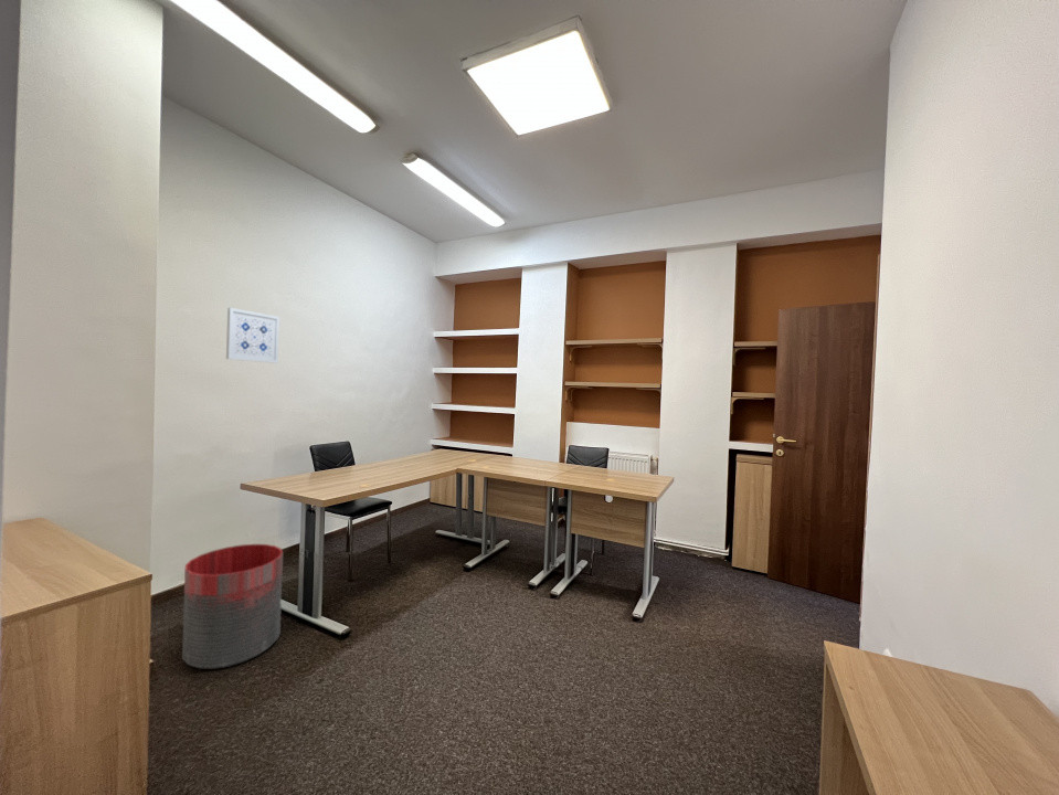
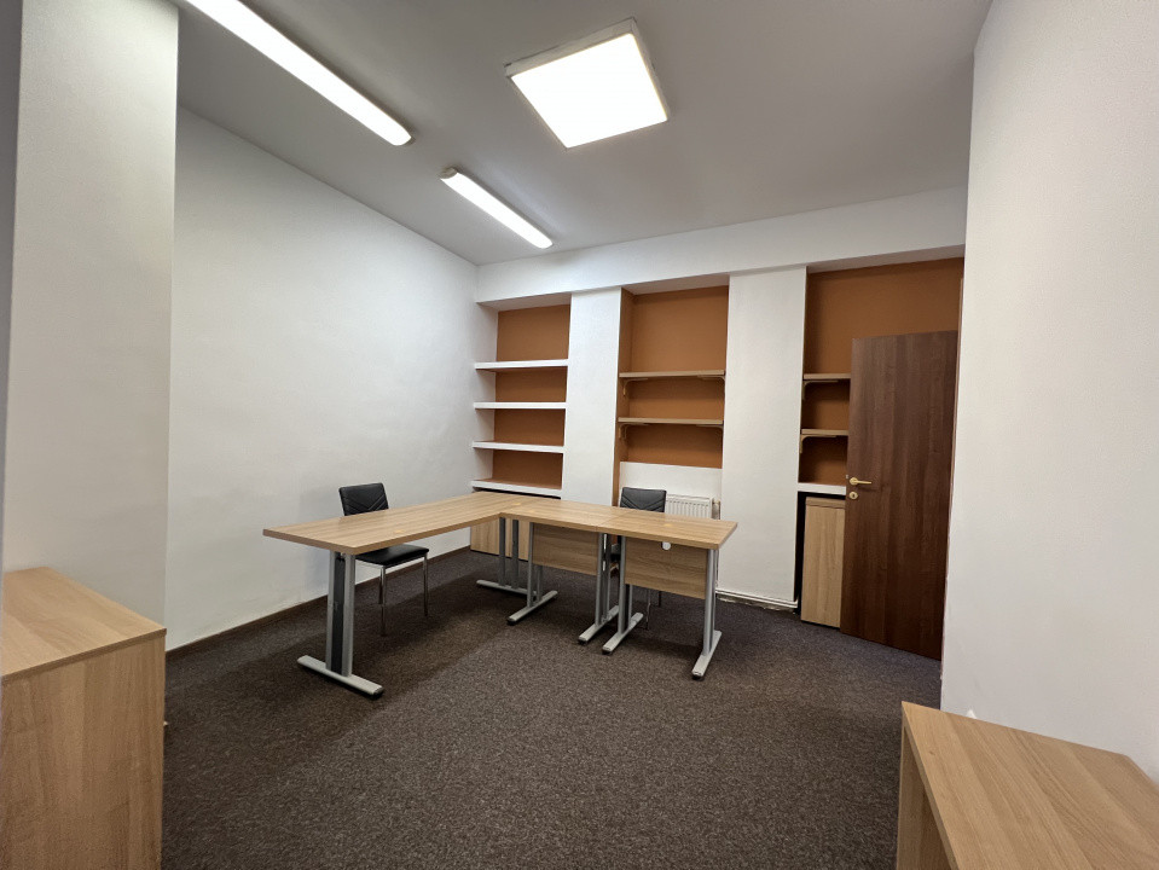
- wall art (254, 337)
- trash can (234, 601)
